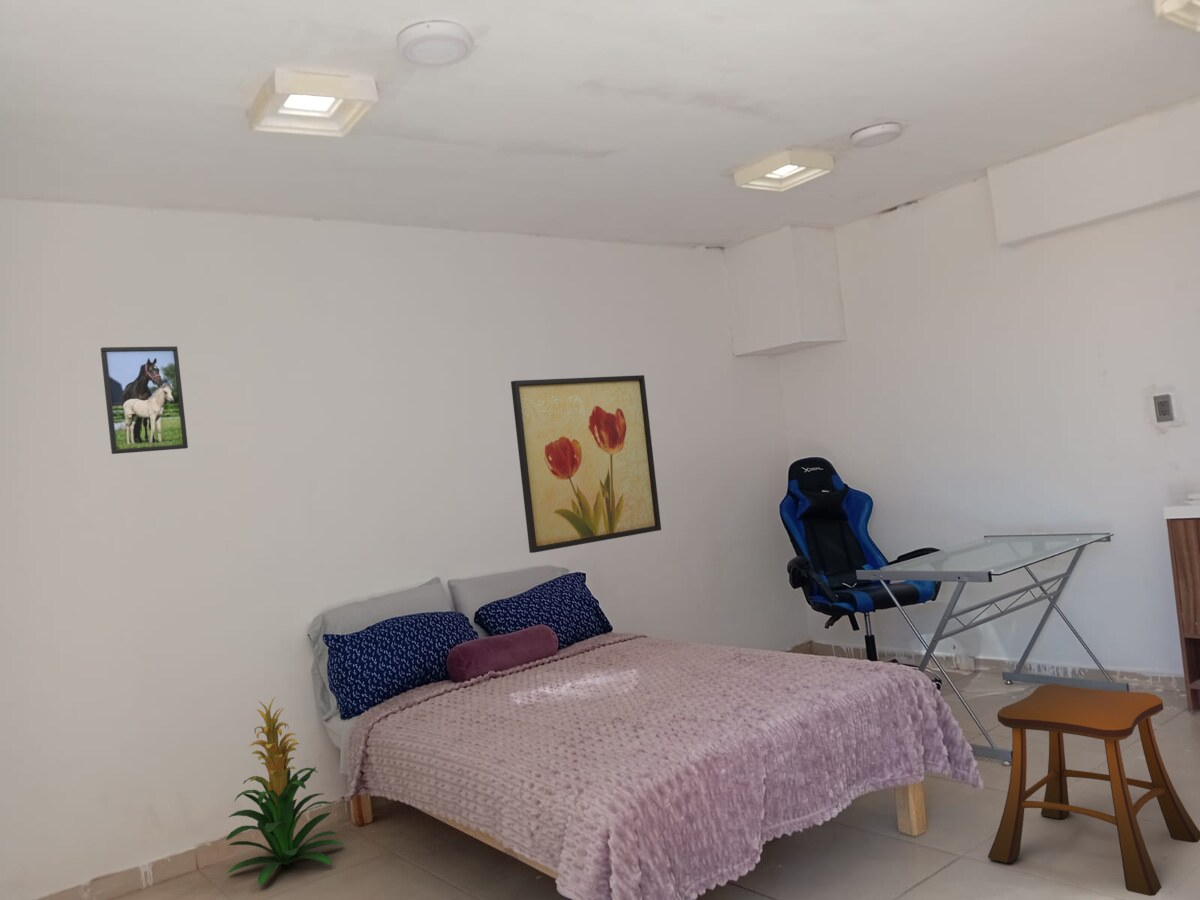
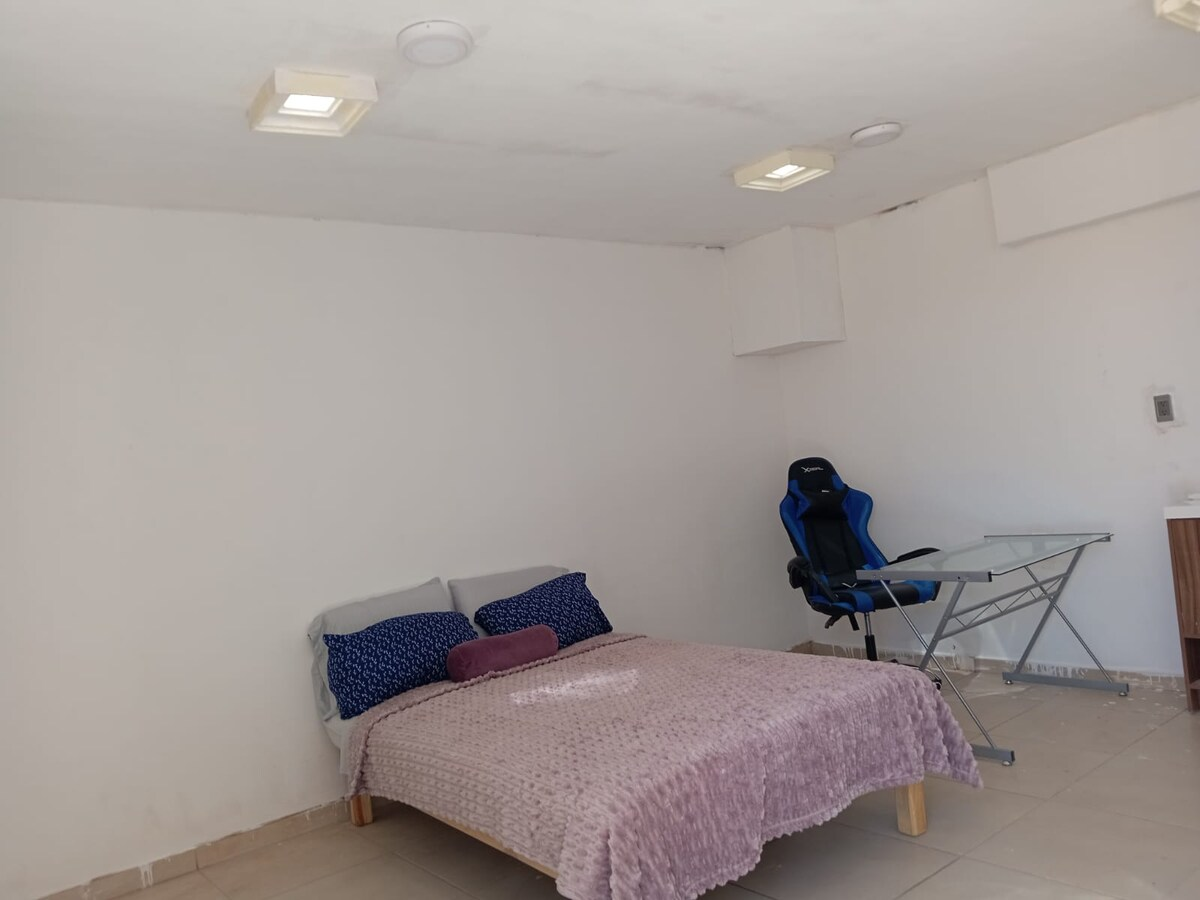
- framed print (145, 399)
- indoor plant (278, 781)
- stool (1087, 774)
- wall art (589, 459)
